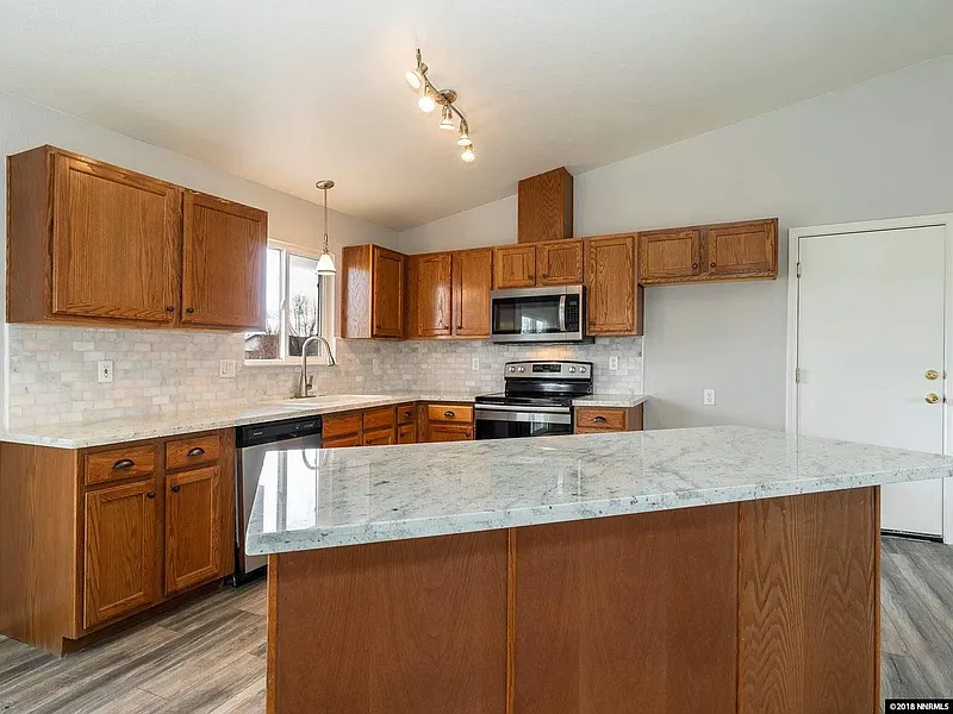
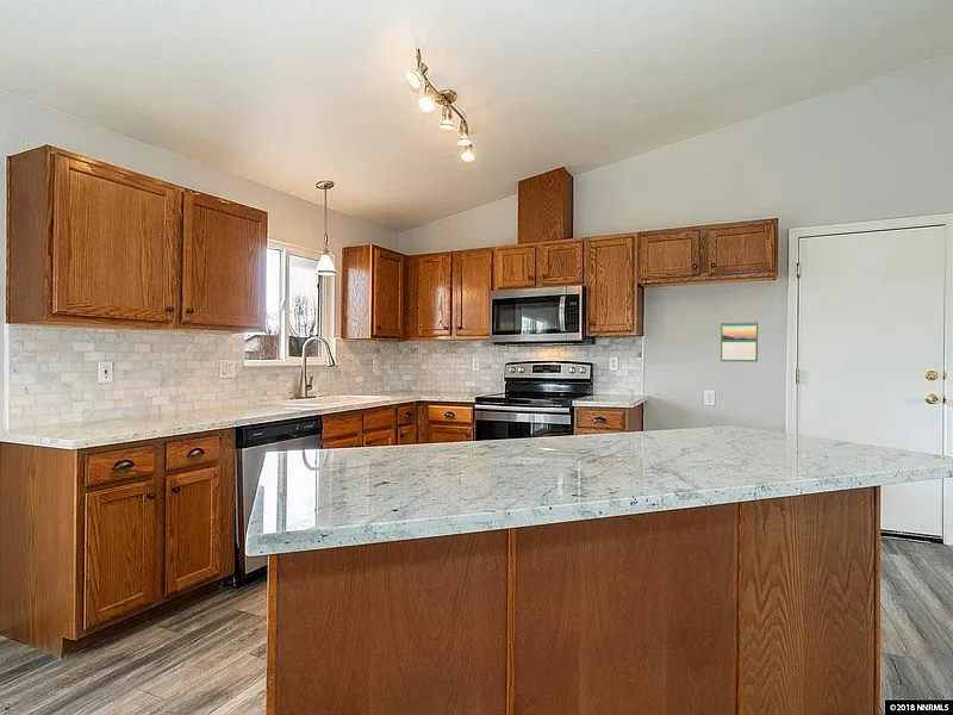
+ calendar (739, 341)
